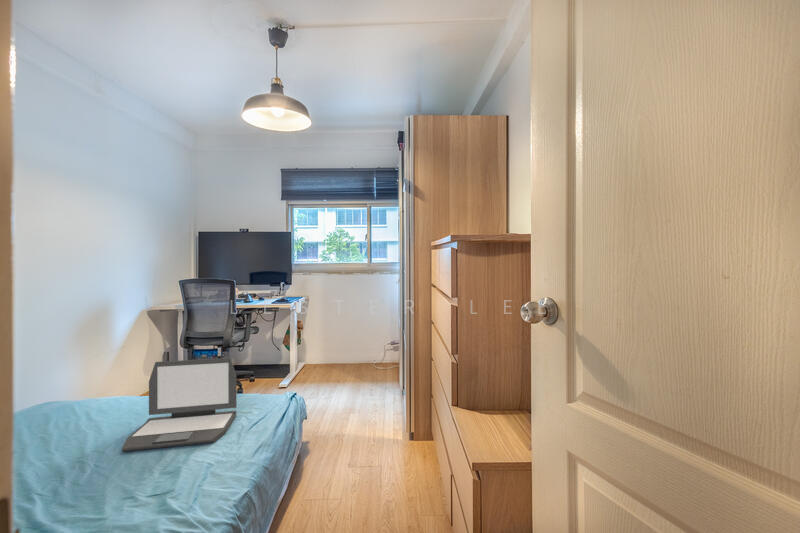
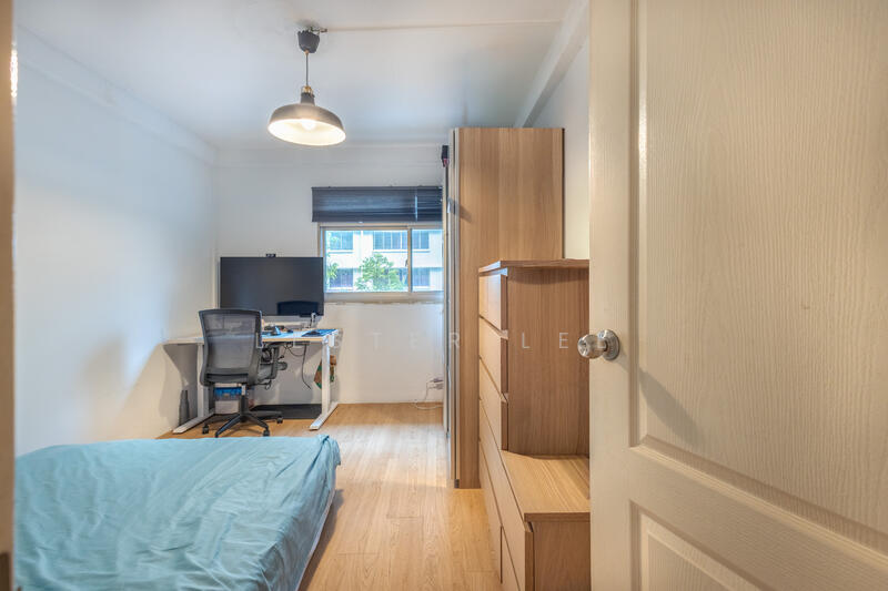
- laptop (182, 400)
